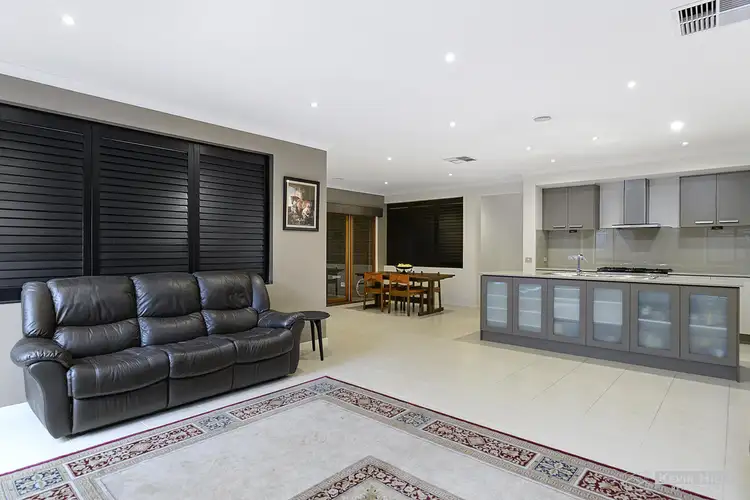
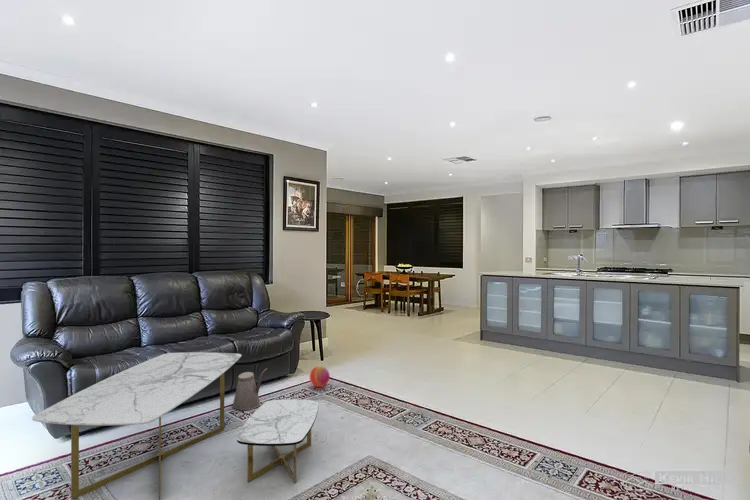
+ ball (319, 376)
+ watering can (250, 386)
+ coffee table (220, 419)
